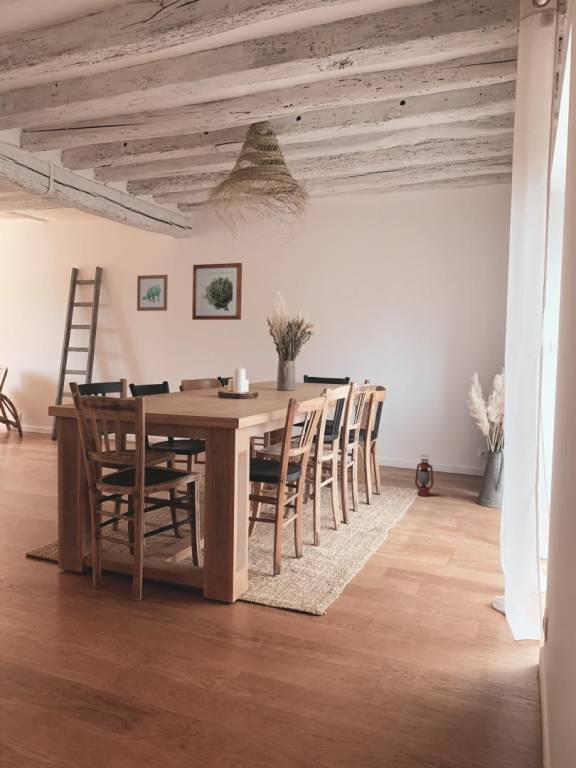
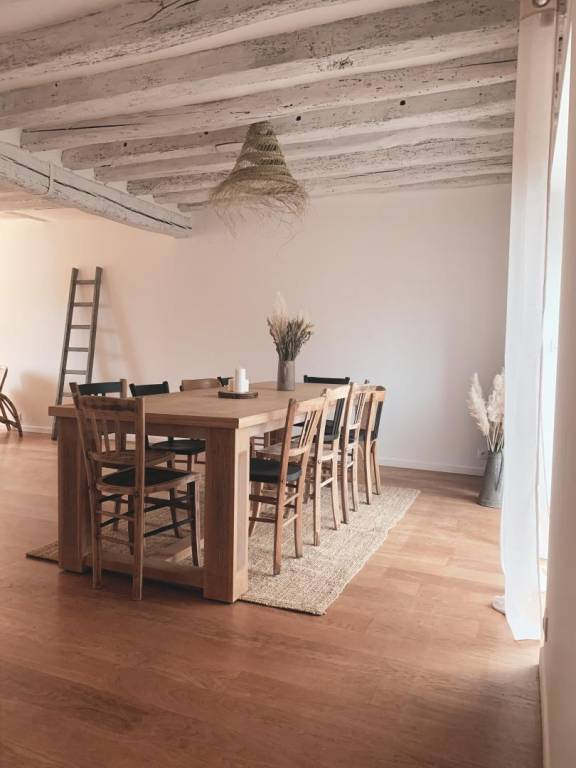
- wall art (152, 293)
- wall art (216, 291)
- lantern (424, 475)
